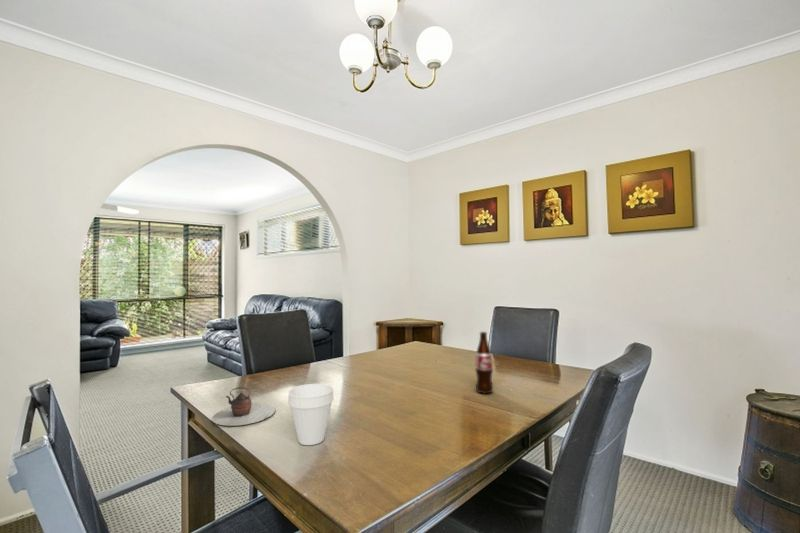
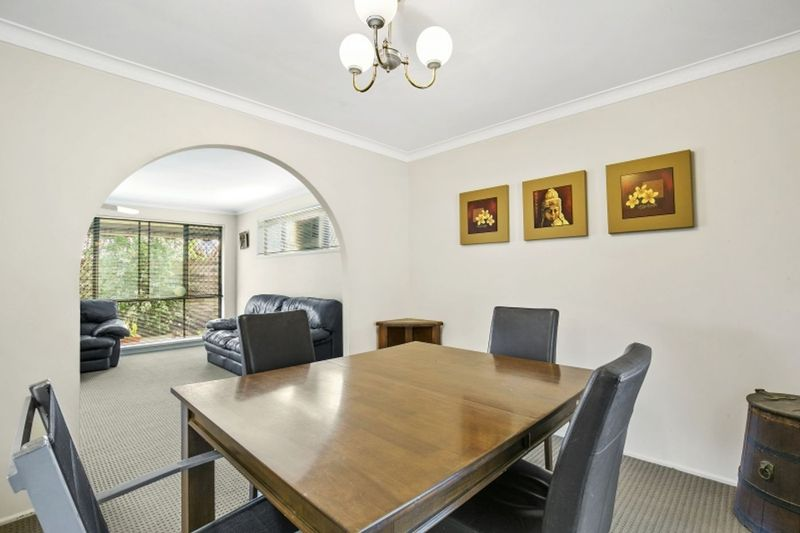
- teapot (244, 400)
- cup (311, 414)
- bottle (483, 361)
